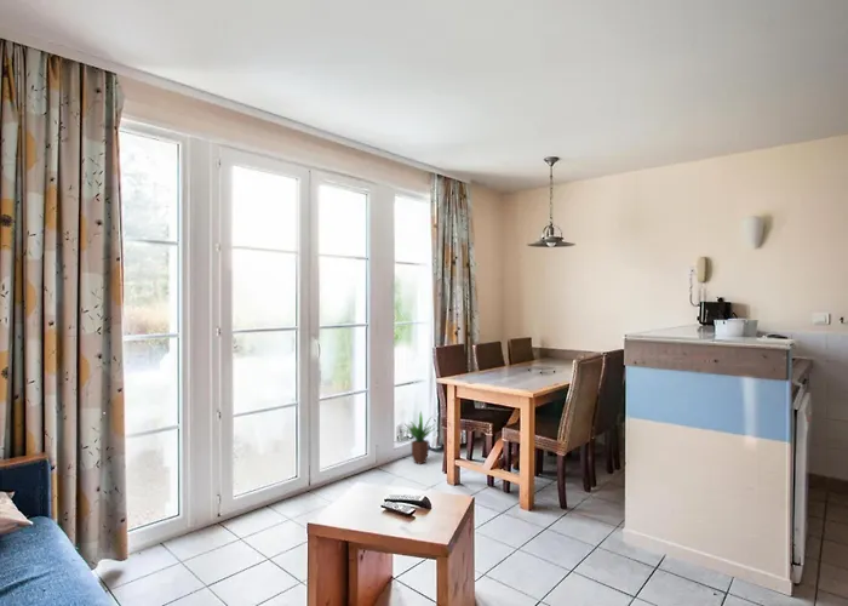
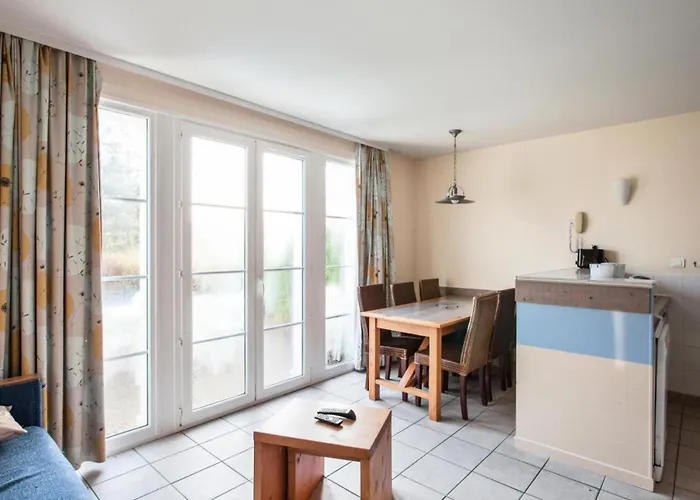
- potted plant (419, 436)
